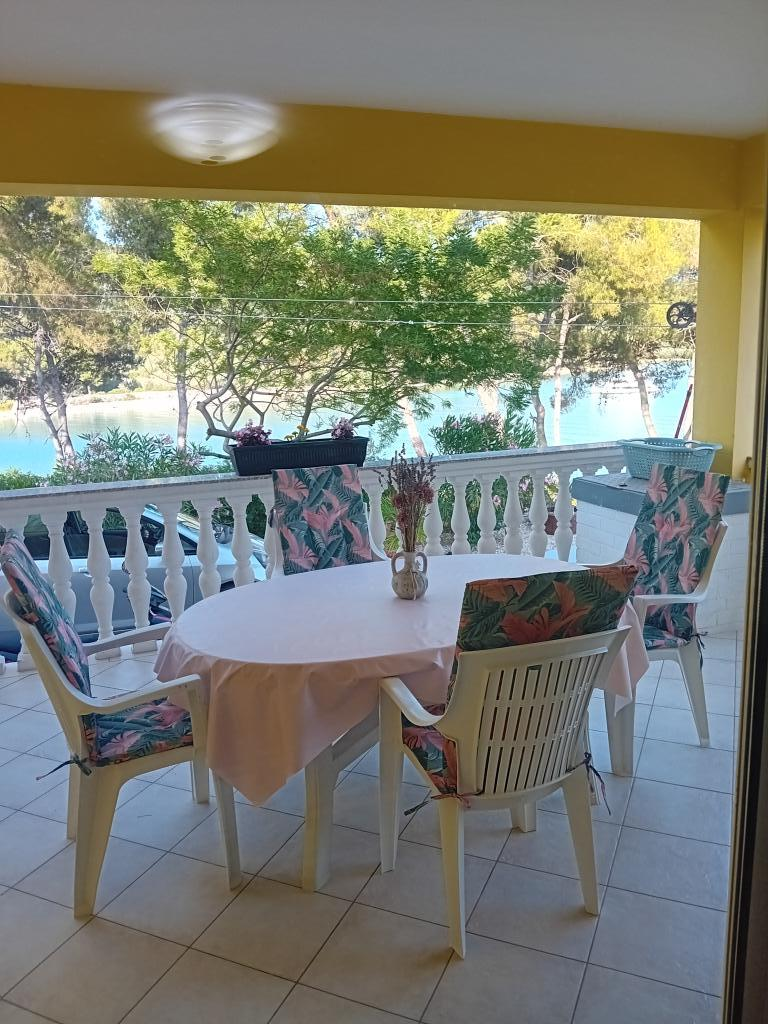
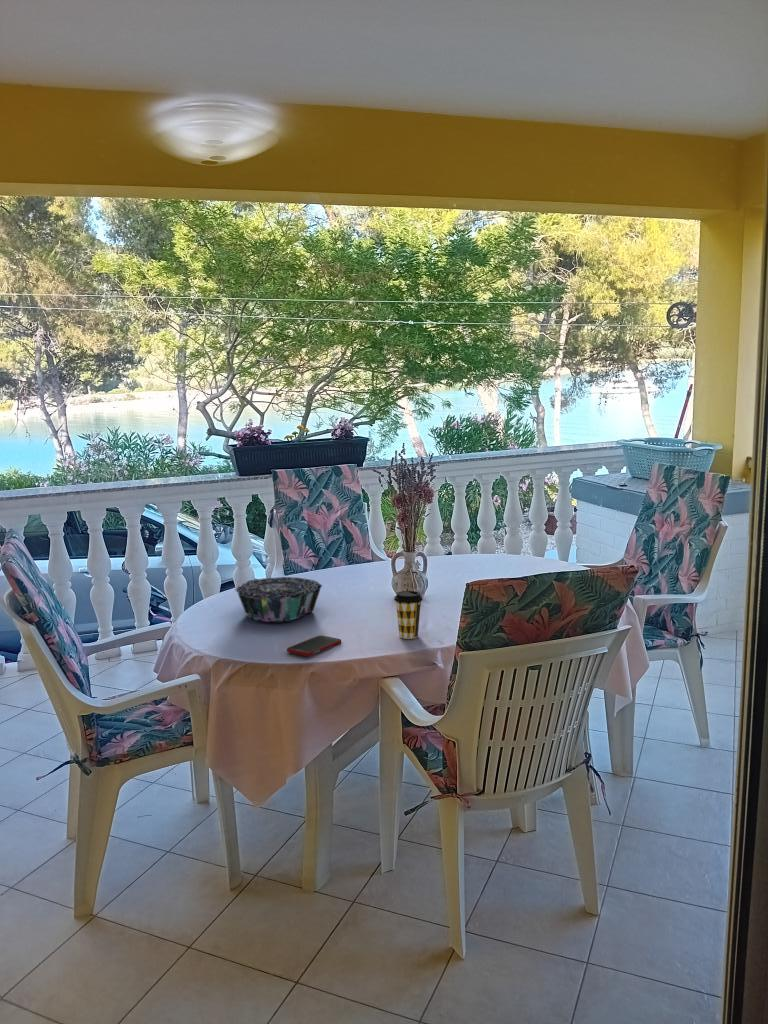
+ decorative bowl (279, 599)
+ cell phone (314, 645)
+ coffee cup (408, 614)
